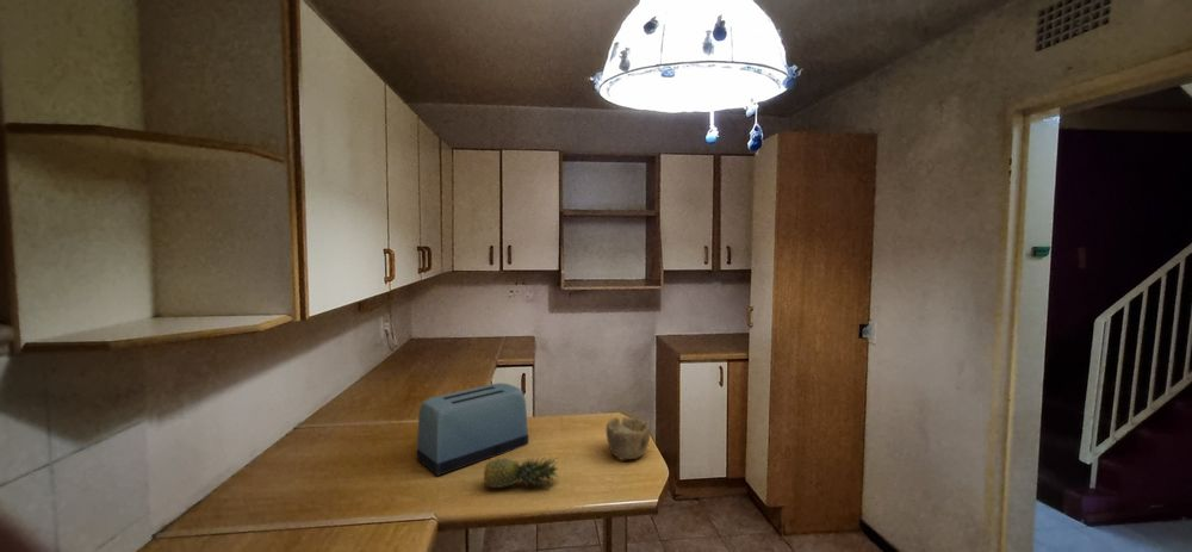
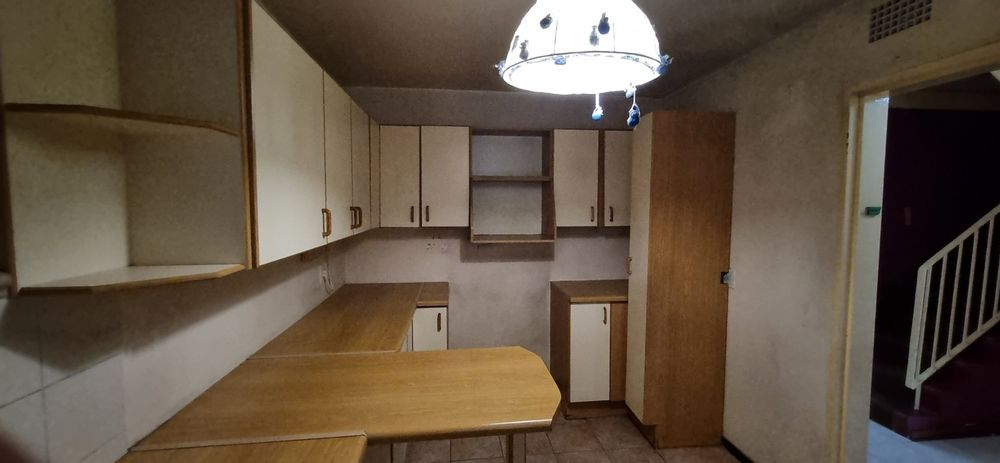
- bowl (627, 439)
- fruit (522, 471)
- toaster (476, 422)
